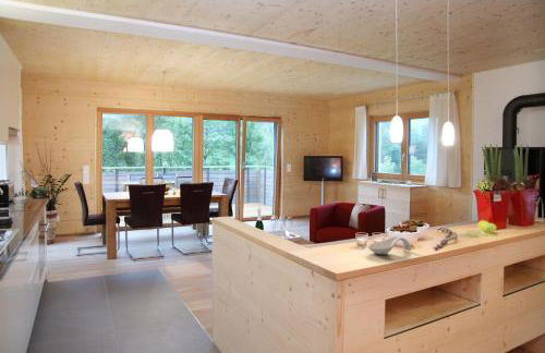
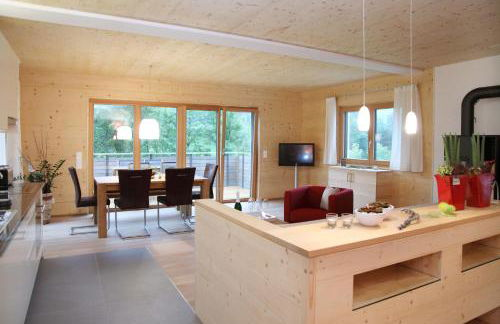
- spoon rest (389, 244)
